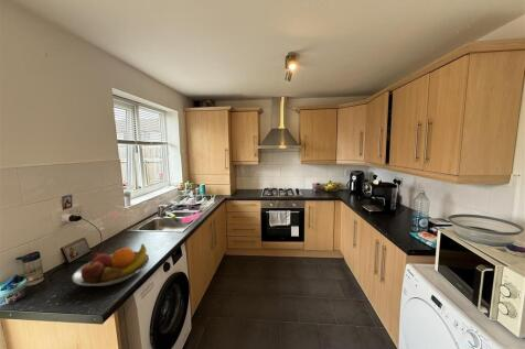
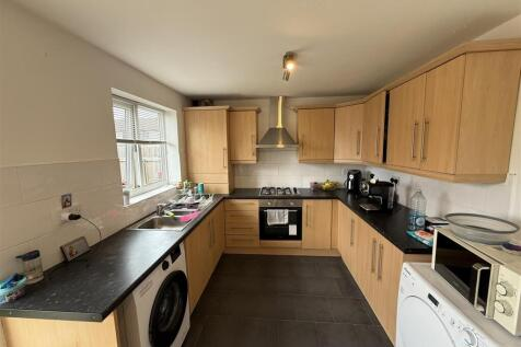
- fruit bowl (114, 263)
